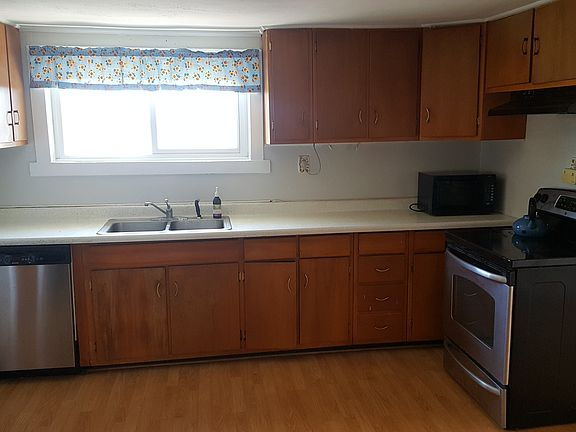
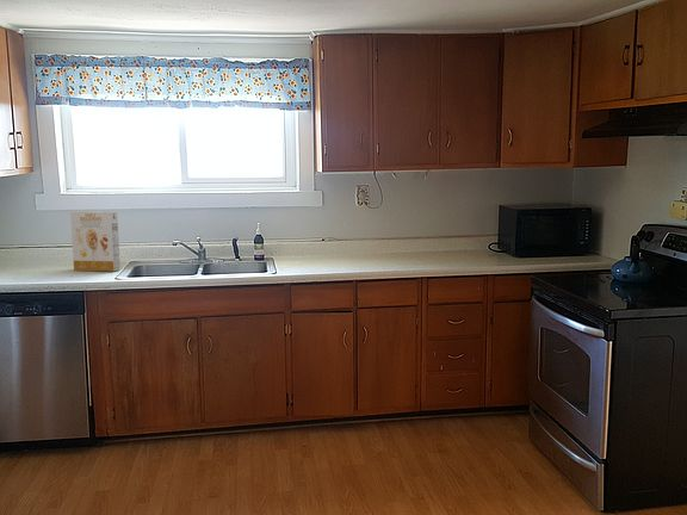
+ cereal box (95, 241)
